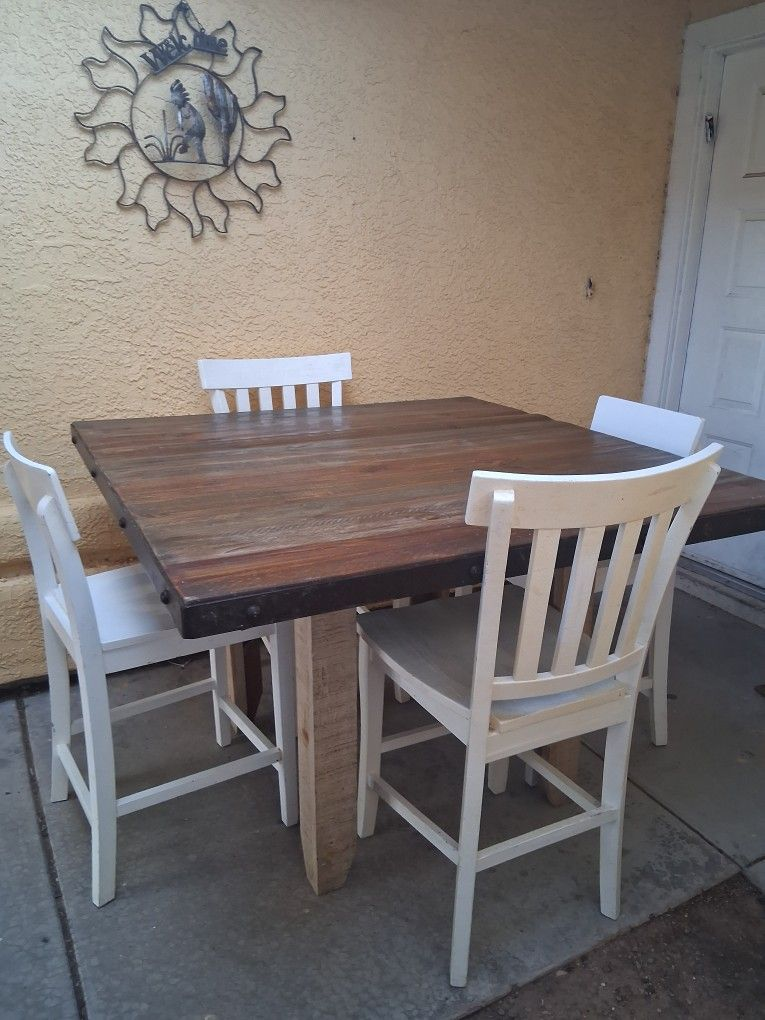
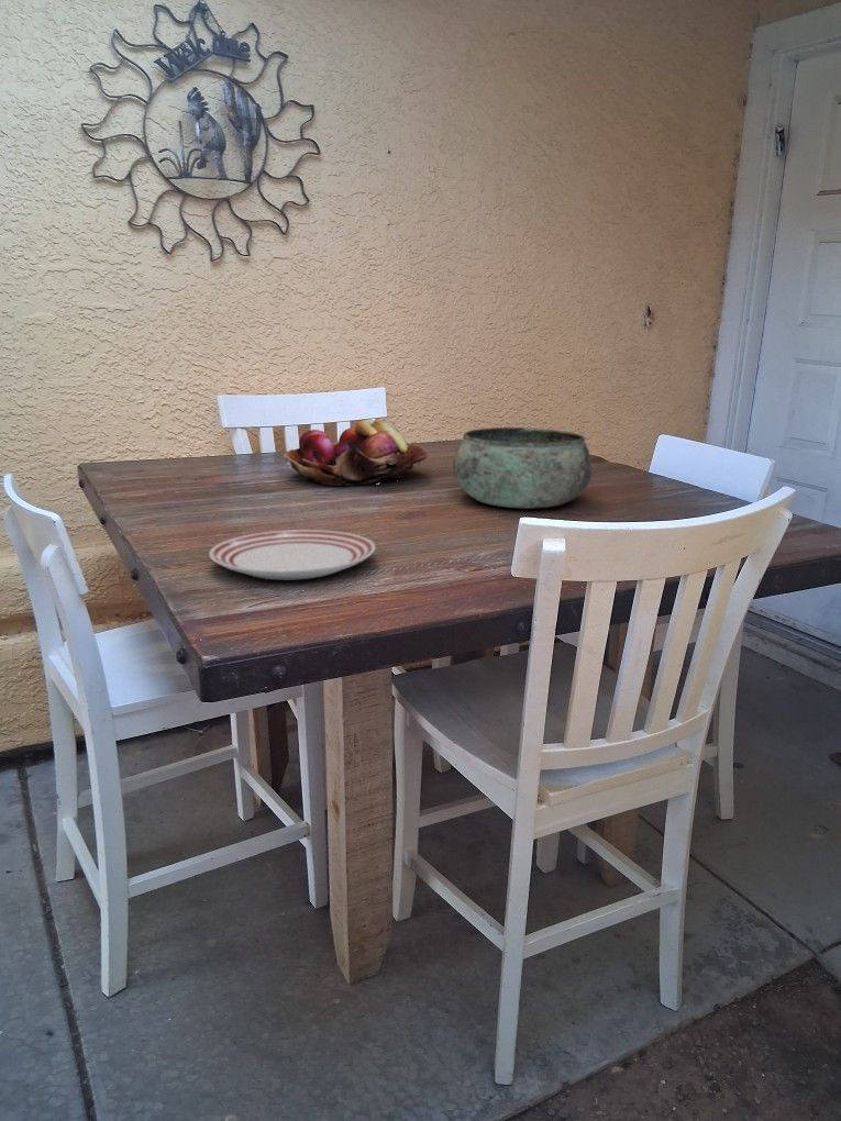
+ fruit basket (358, 449)
+ dinner plate (294, 555)
+ bowl (522, 467)
